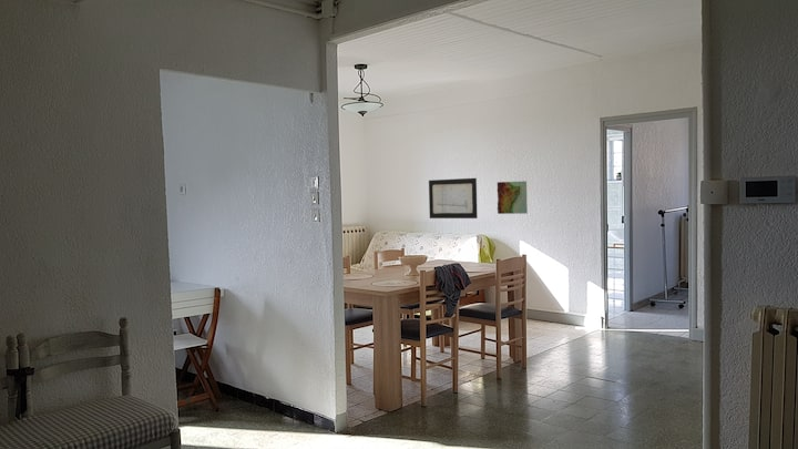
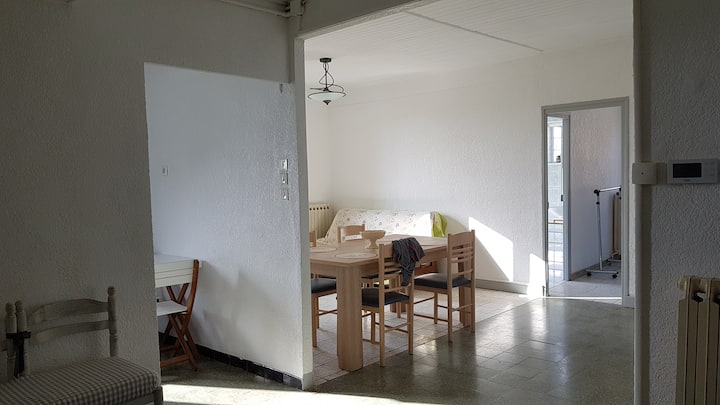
- topographical map (511, 197)
- wall art (452, 198)
